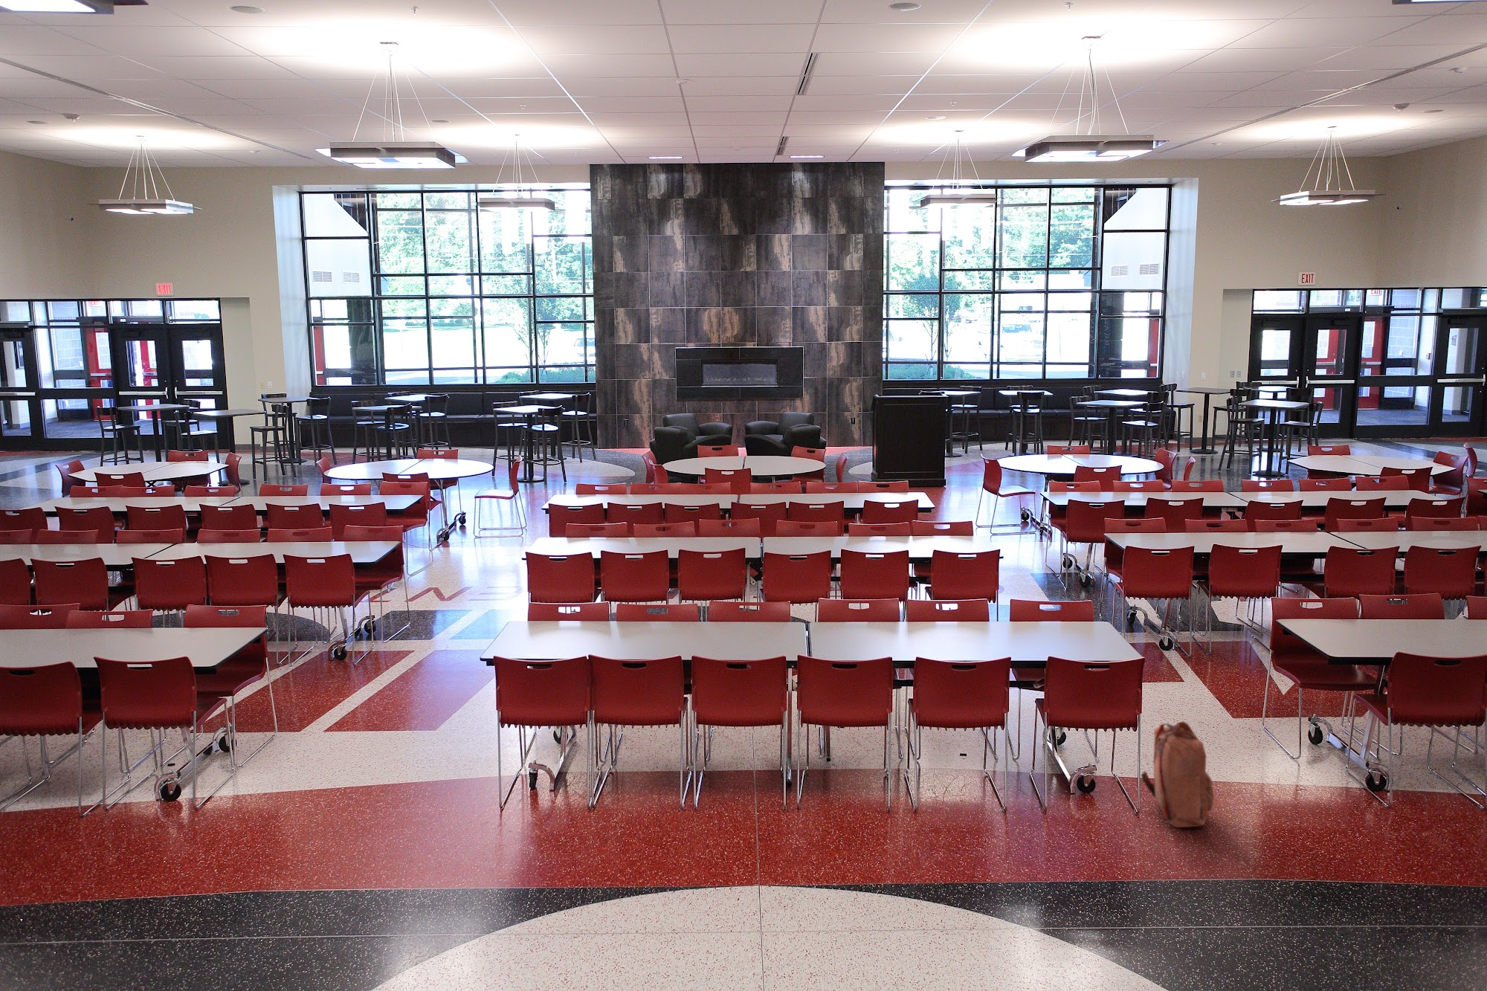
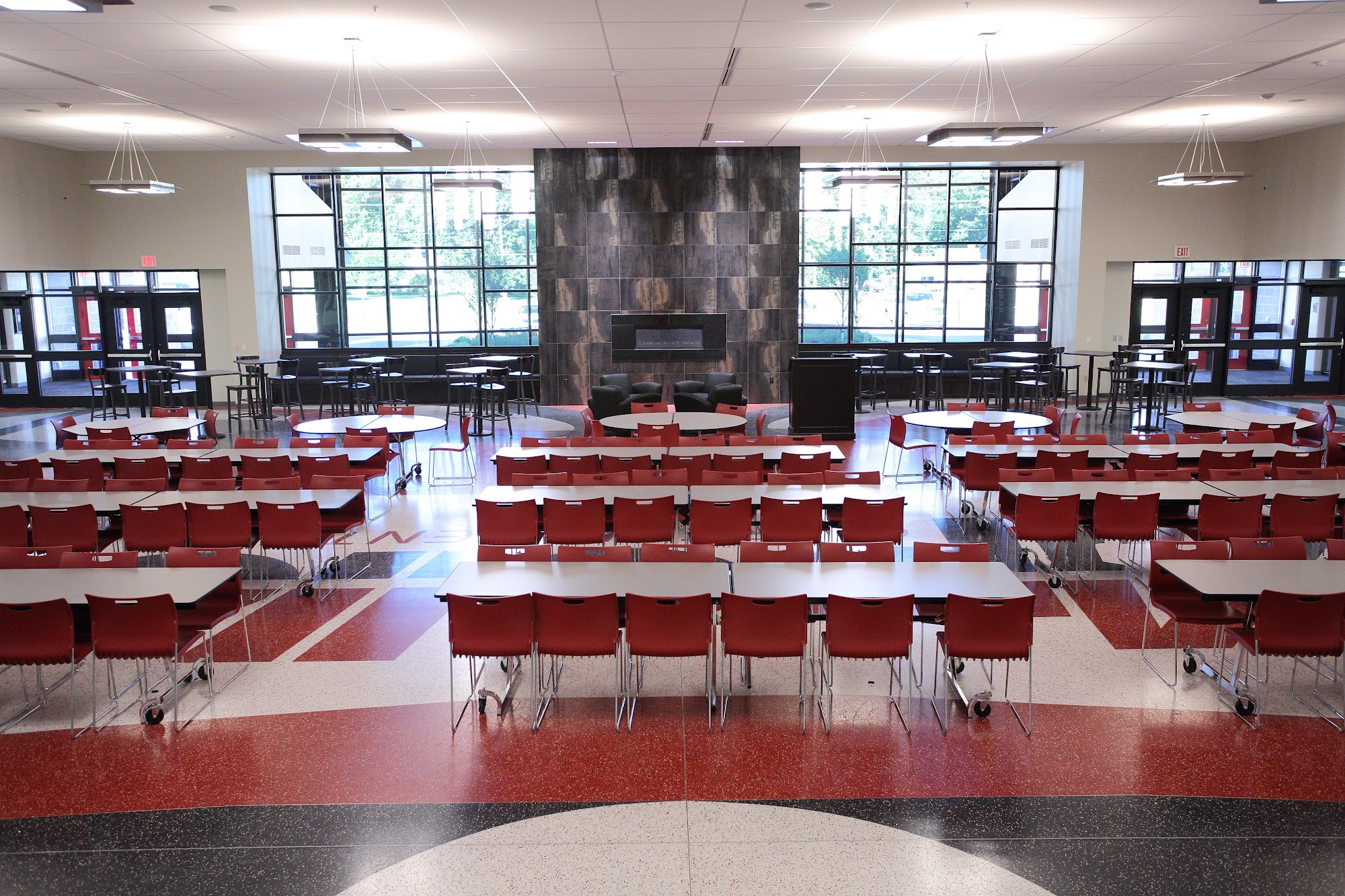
- backpack (1176, 770)
